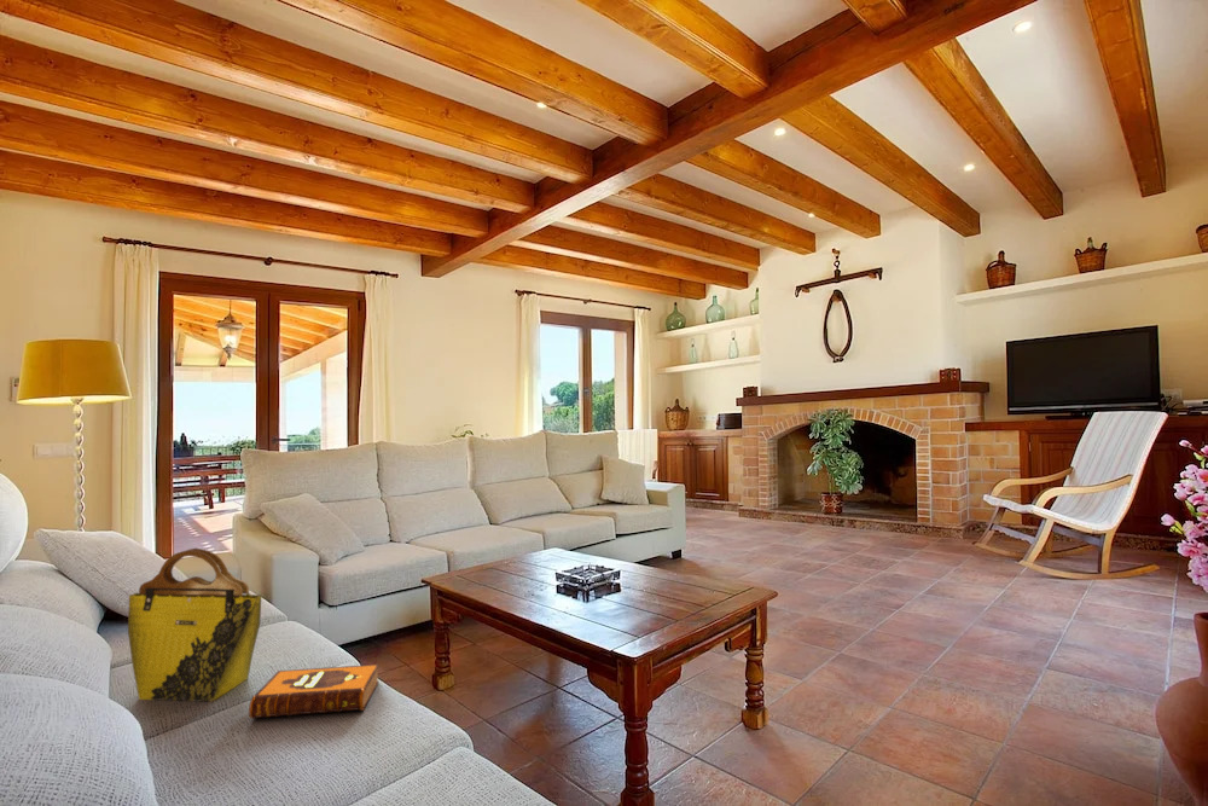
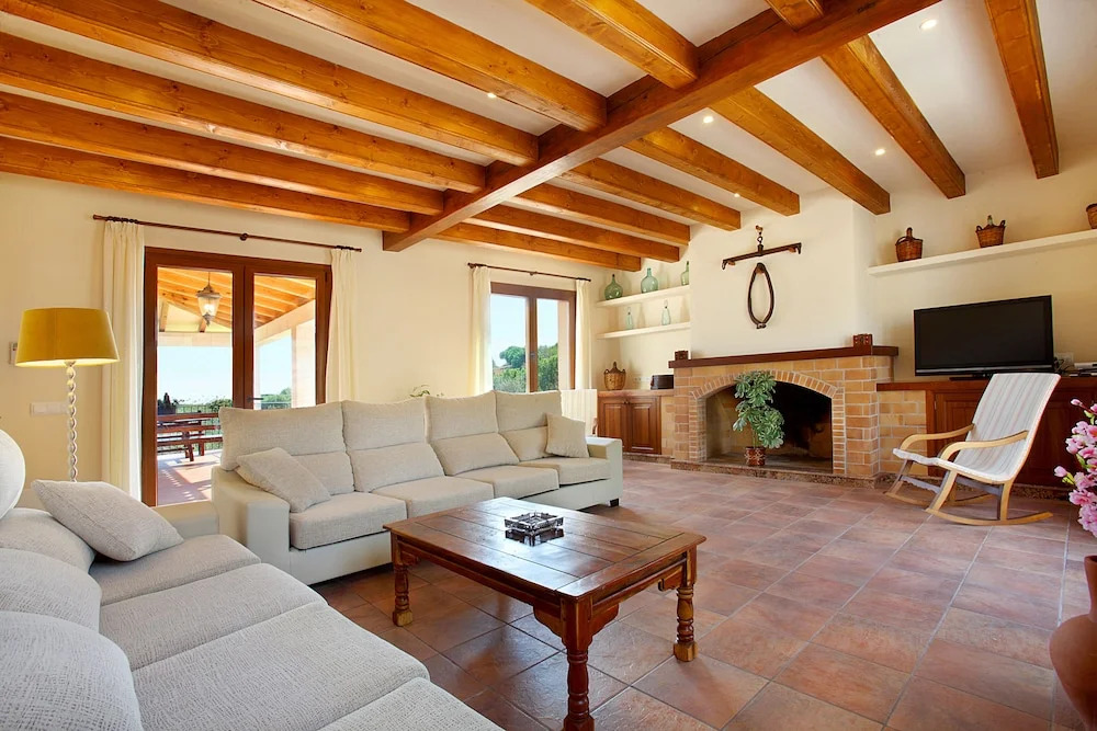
- tote bag (194, 619)
- hardback book (318, 690)
